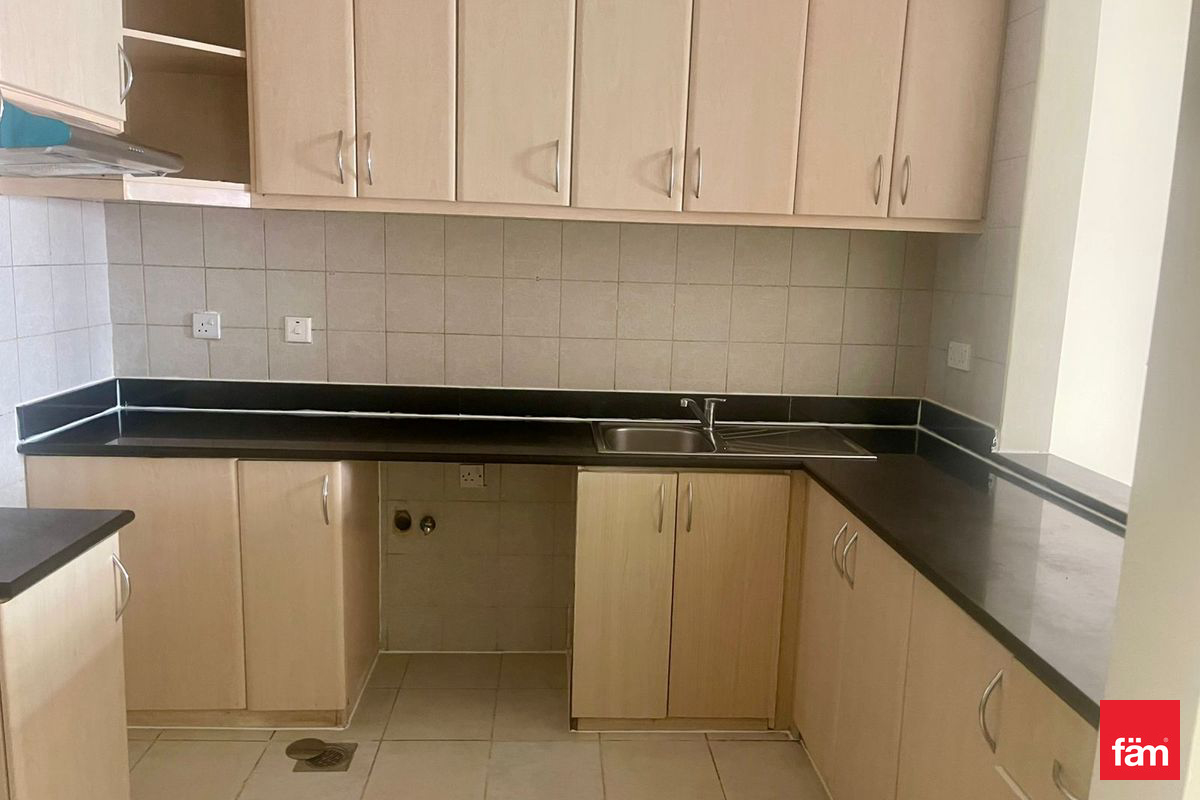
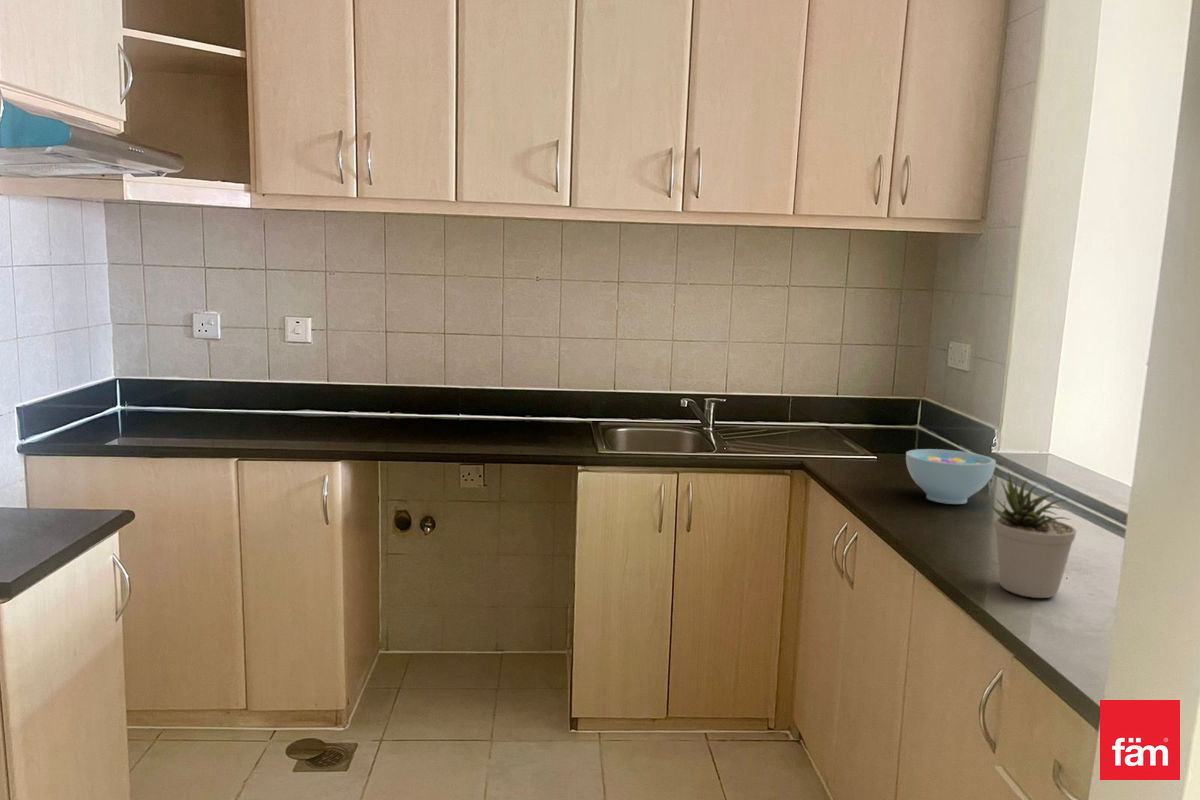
+ bowl (948, 478)
+ potted plant (1031, 532)
